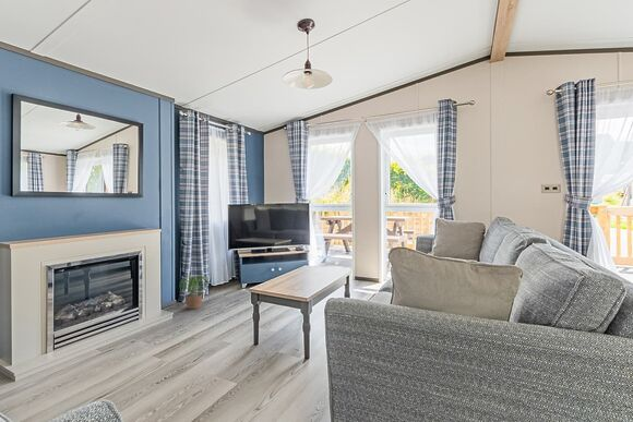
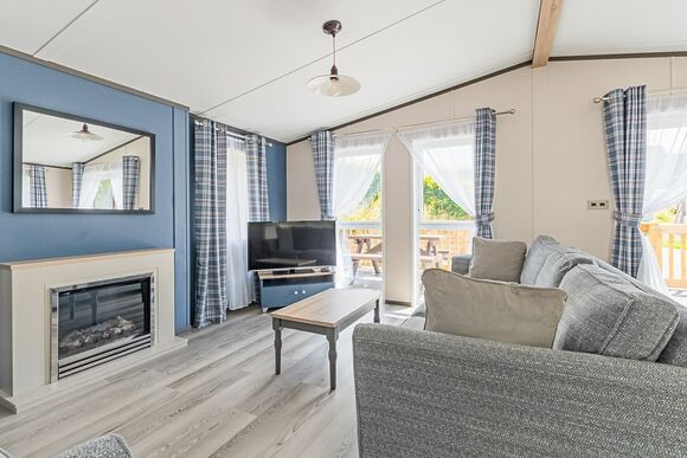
- potted plant (193, 290)
